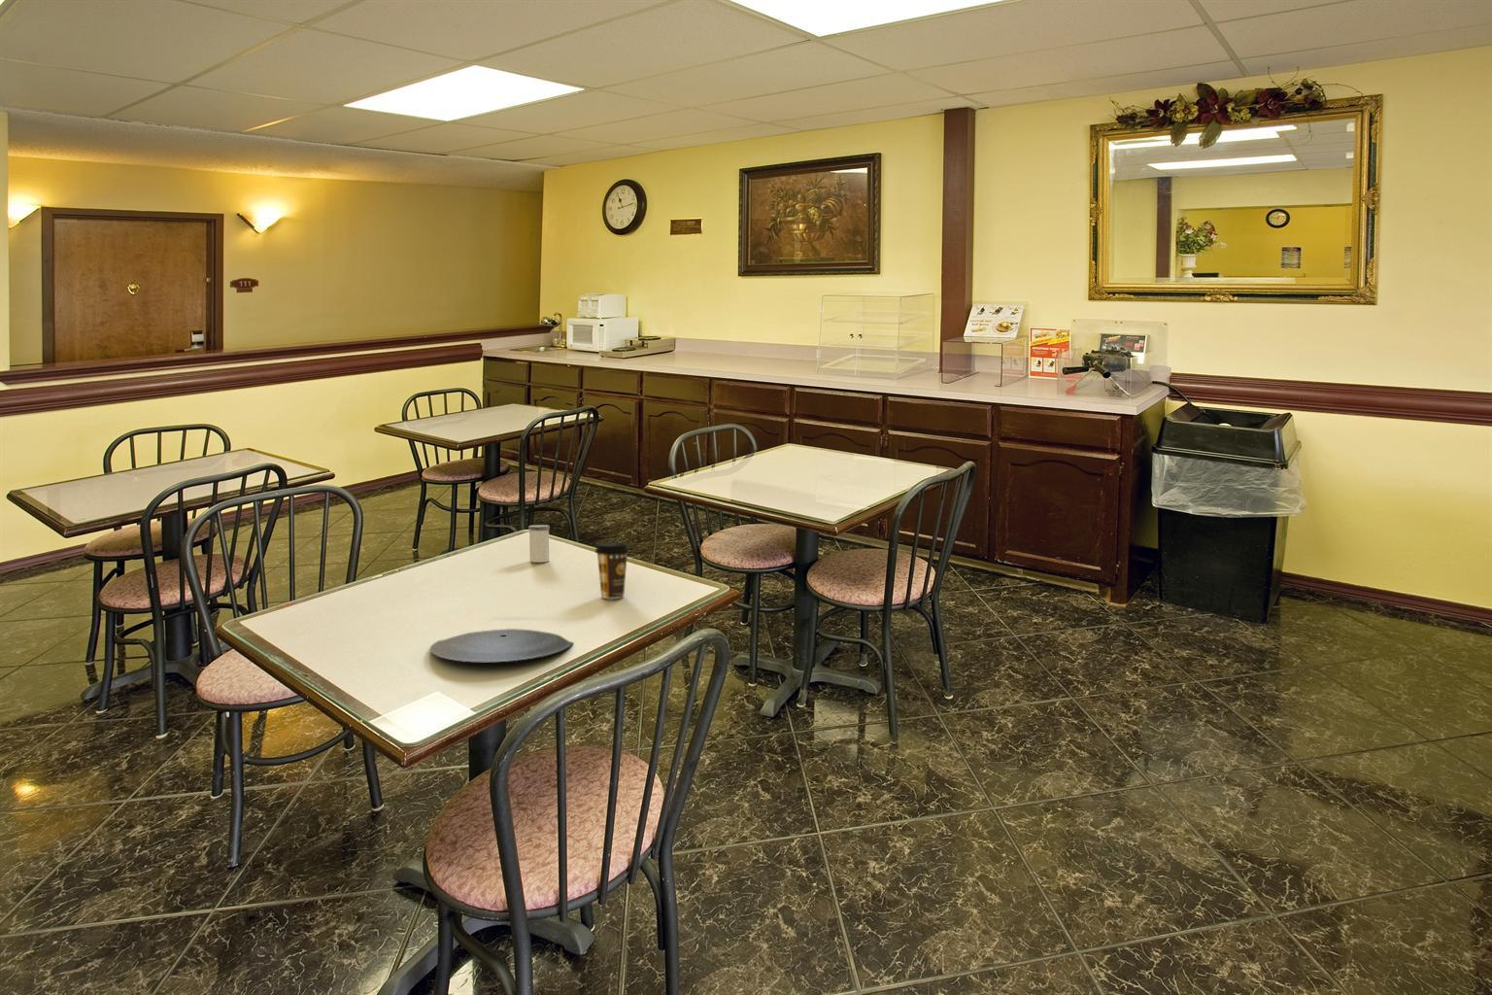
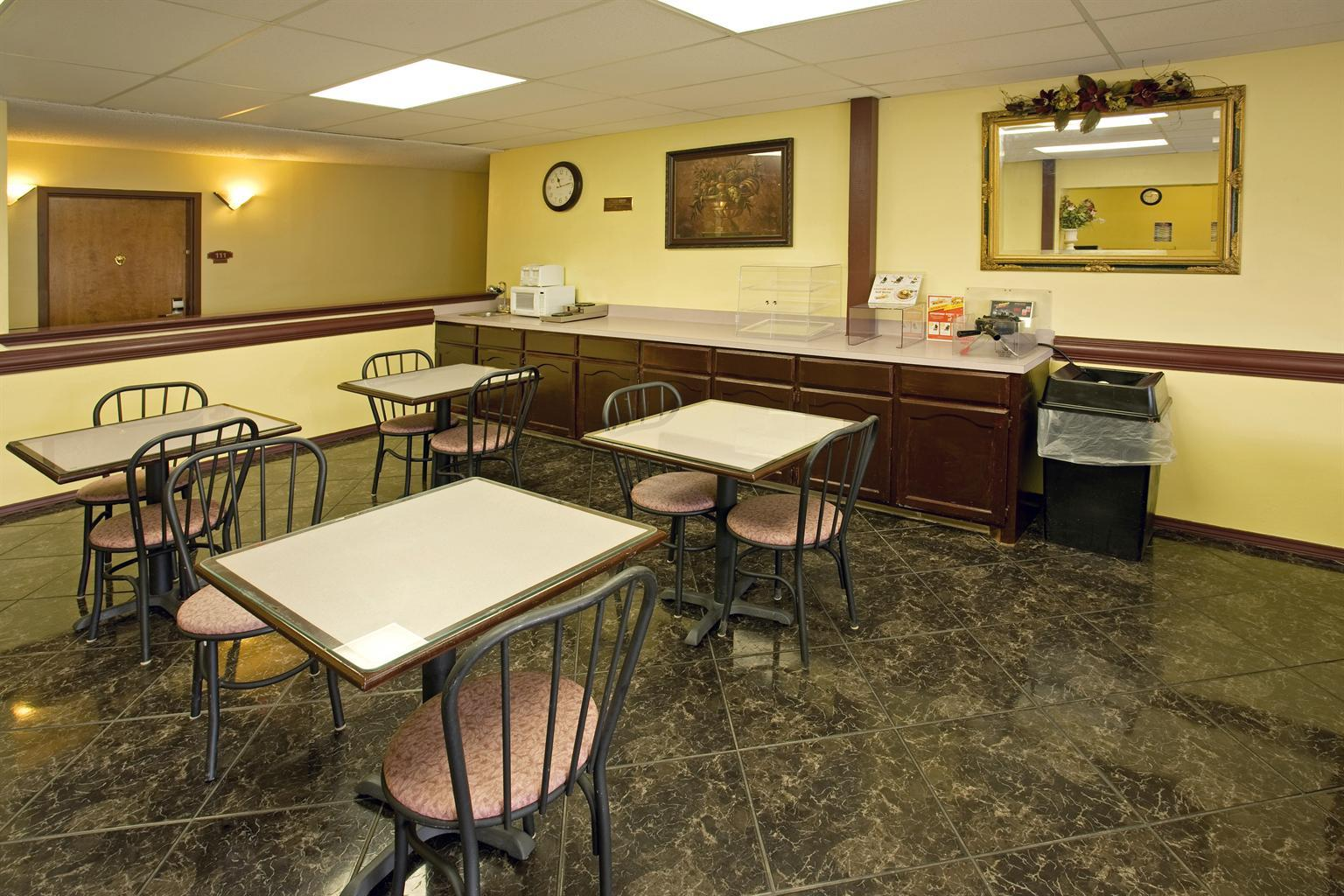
- plate (503, 640)
- coffee cup (612, 571)
- salt shaker (540, 543)
